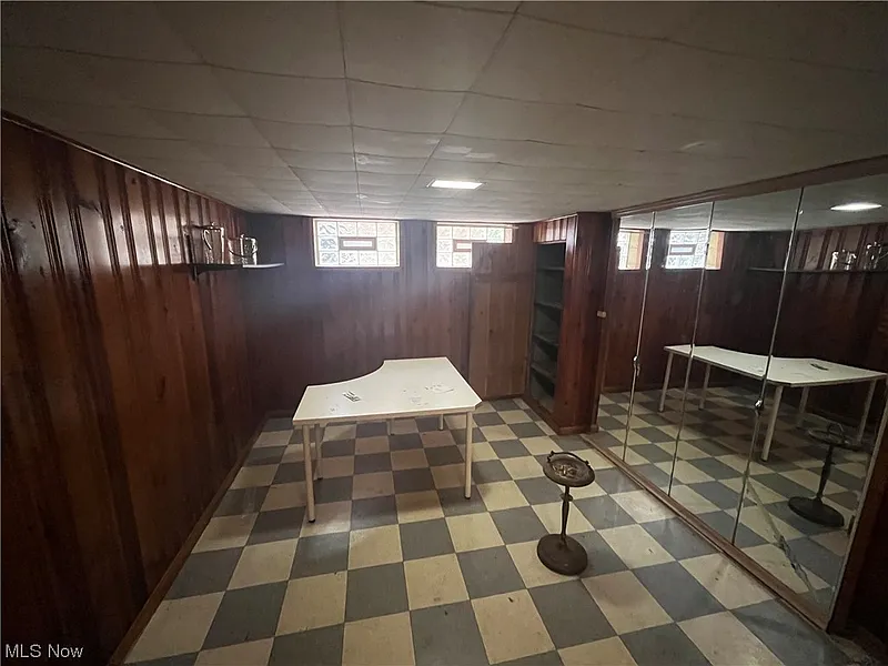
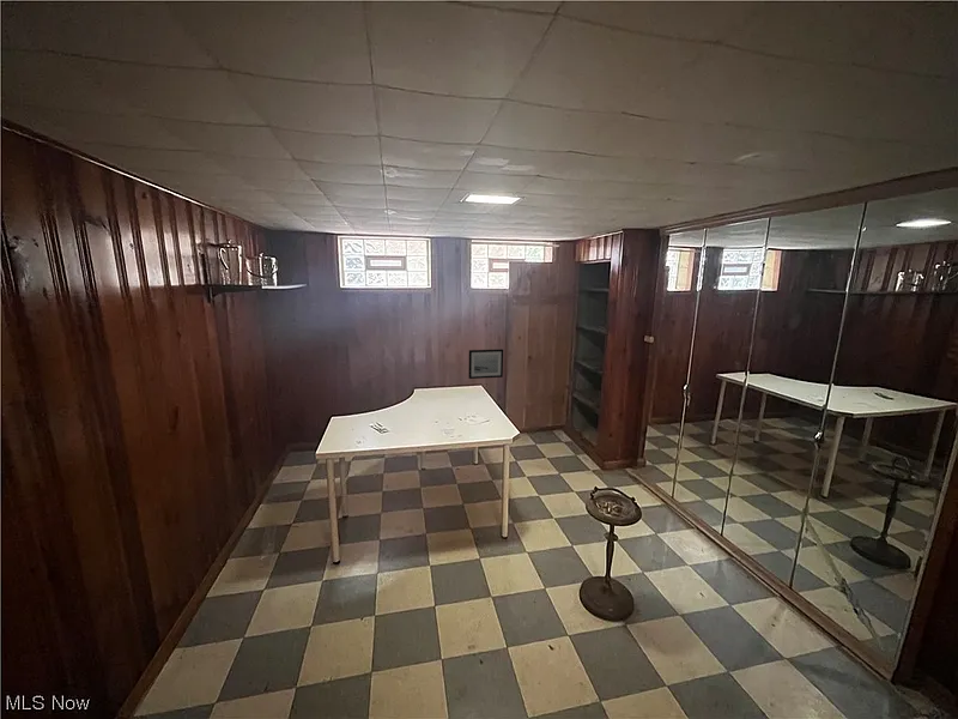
+ wall art (485, 363)
